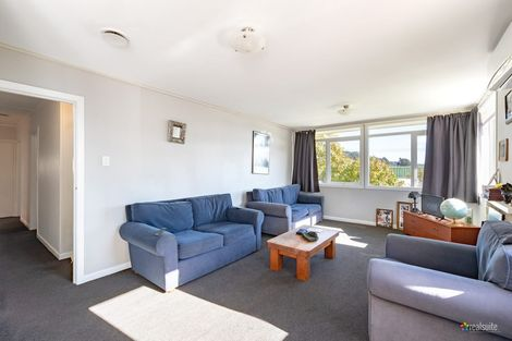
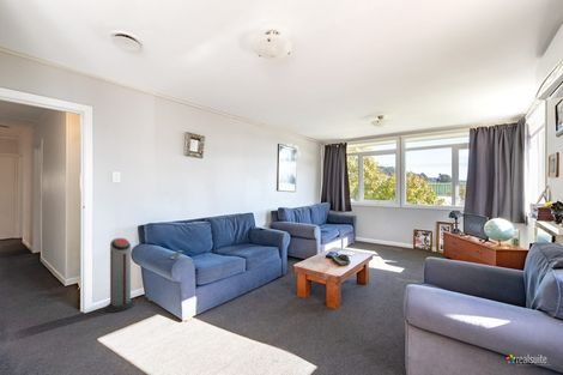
+ air purifier (120, 272)
